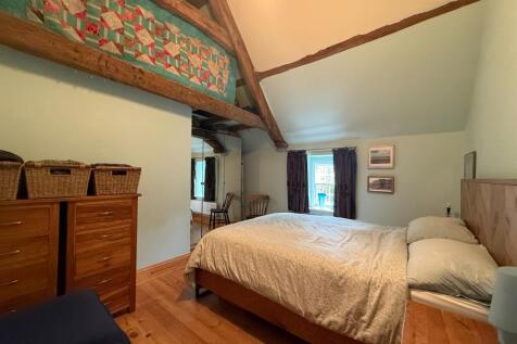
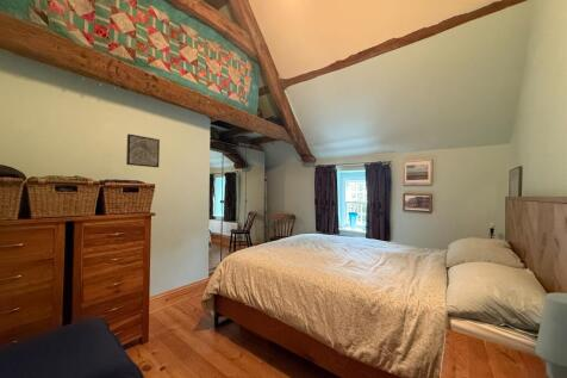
+ wall art (143, 151)
